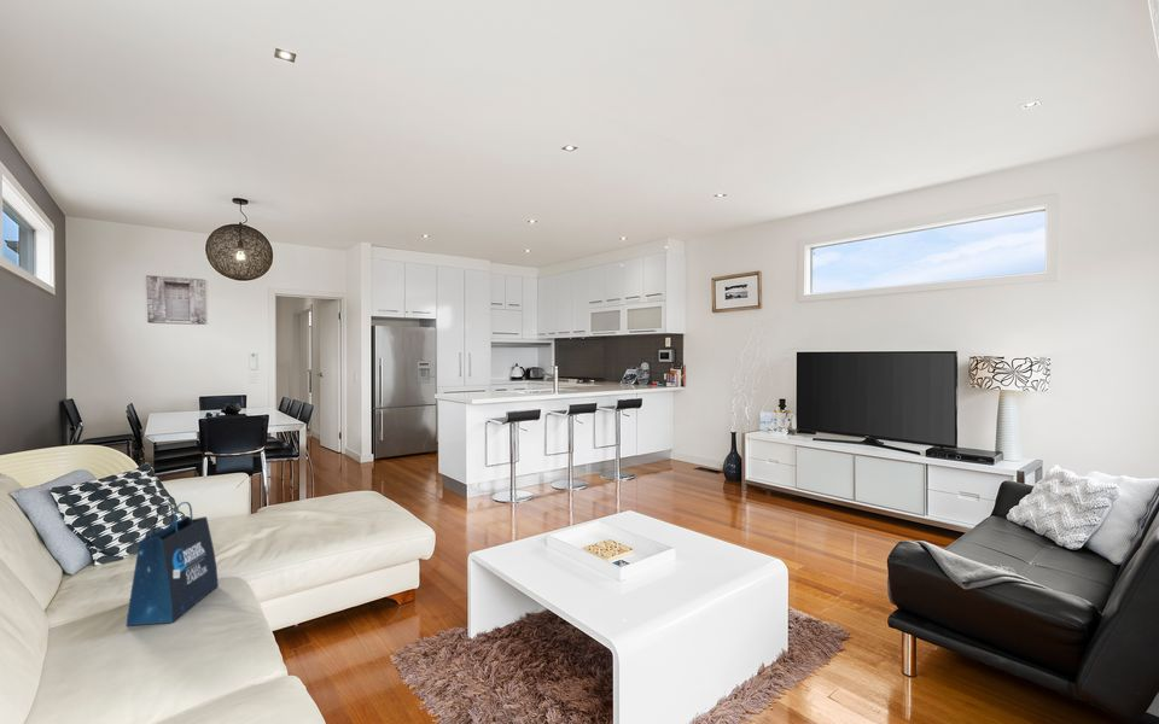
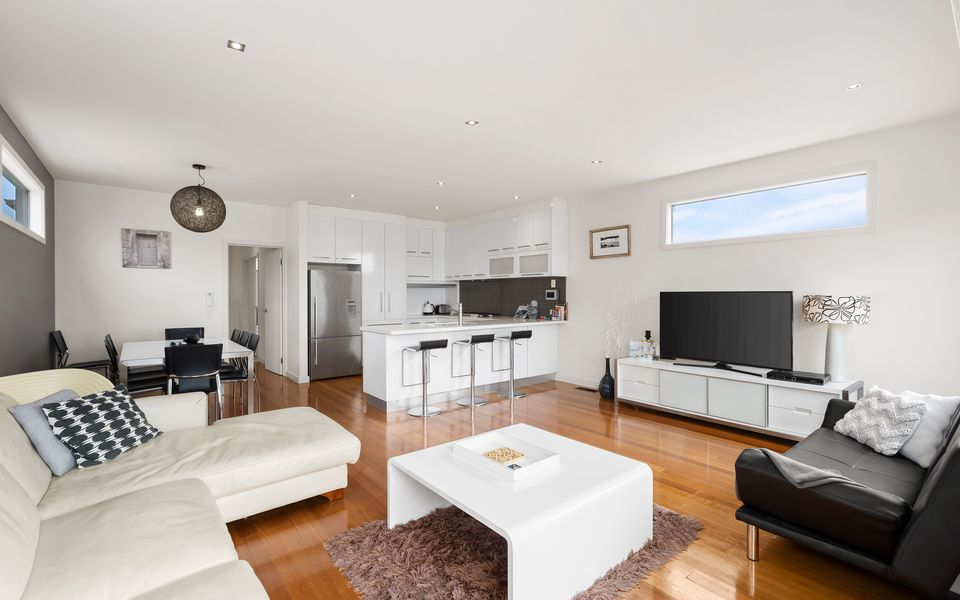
- tote bag (175, 553)
